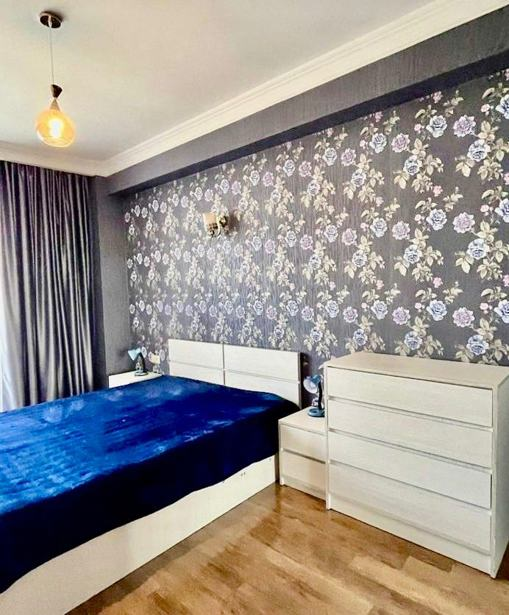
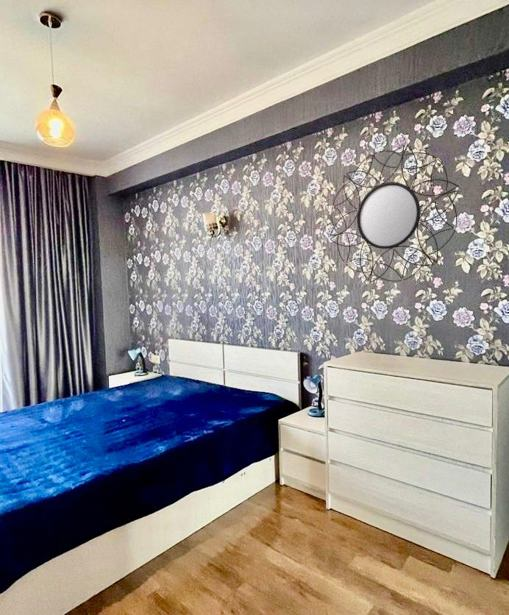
+ home mirror (387, 216)
